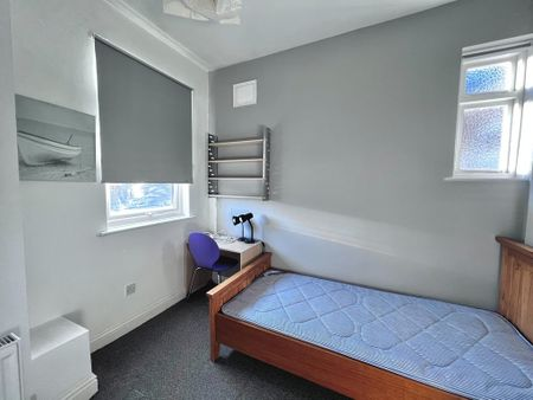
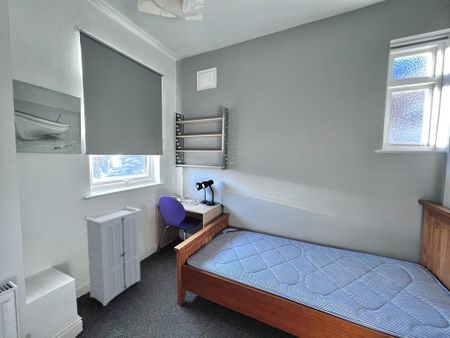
+ storage cabinet (116, 250)
